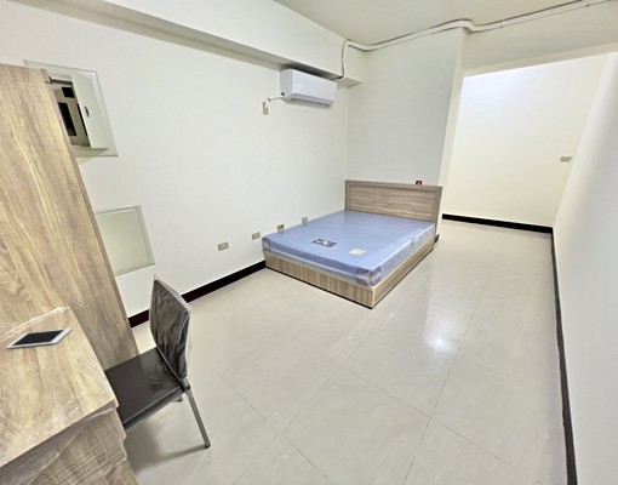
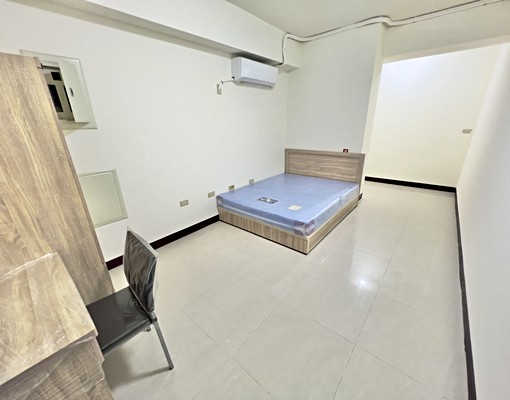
- cell phone (40, 337)
